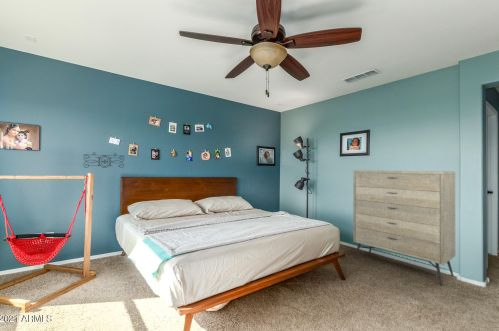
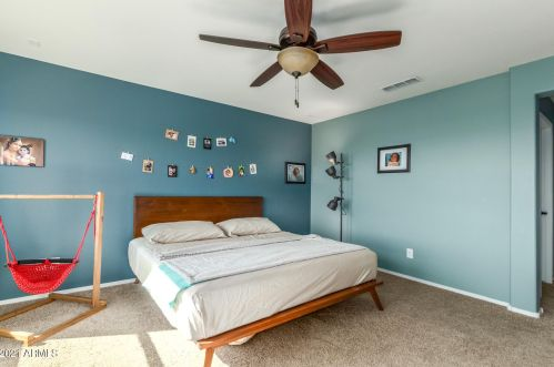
- wall decoration (104, 160)
- dresser (399, 218)
